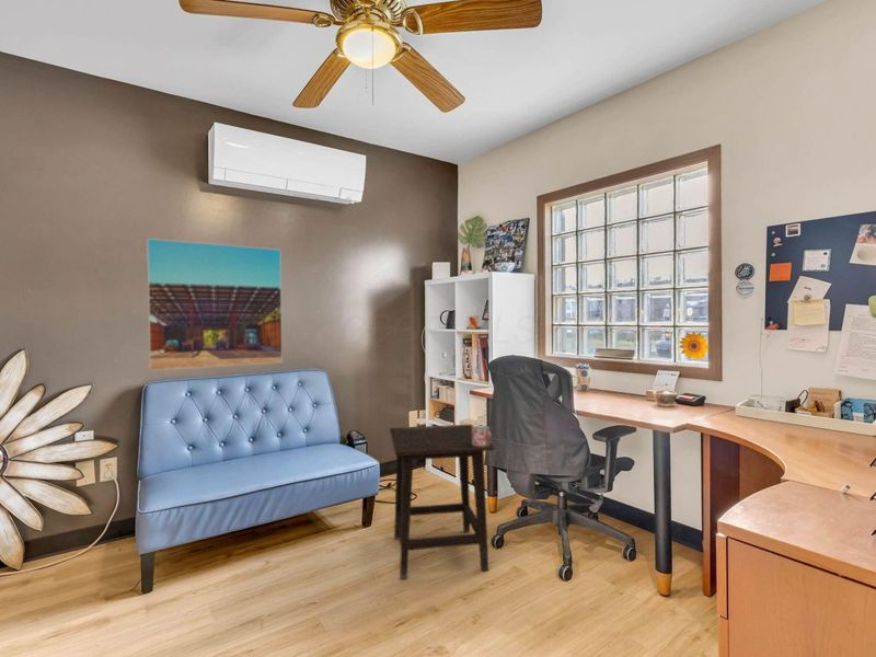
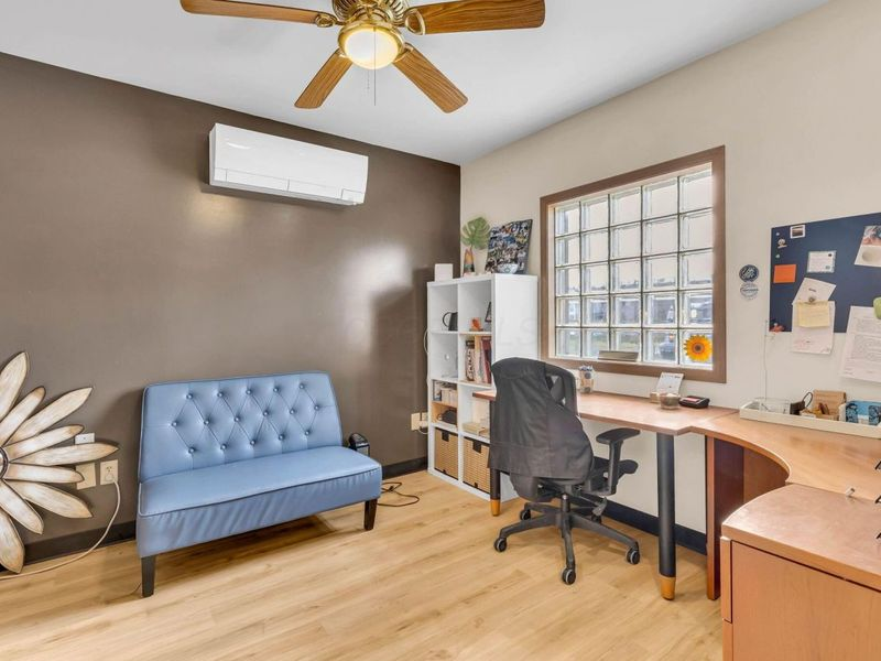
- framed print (219, 306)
- side table (438, 505)
- mug (481, 436)
